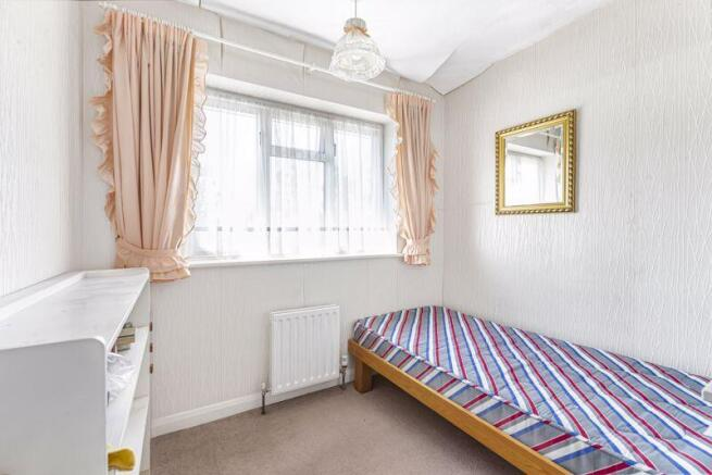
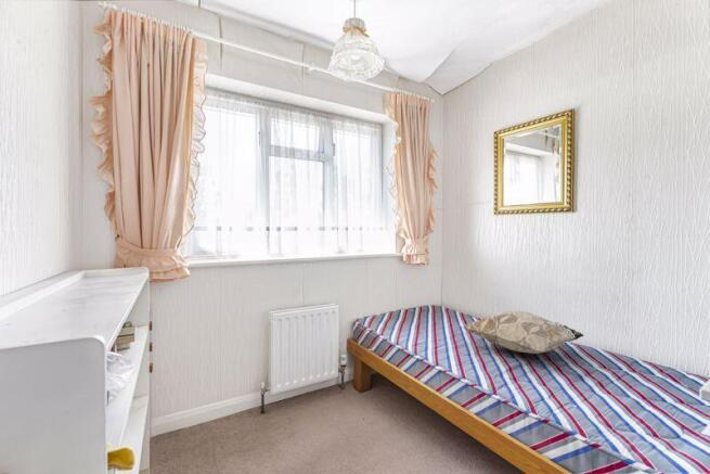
+ decorative pillow (520, 331)
